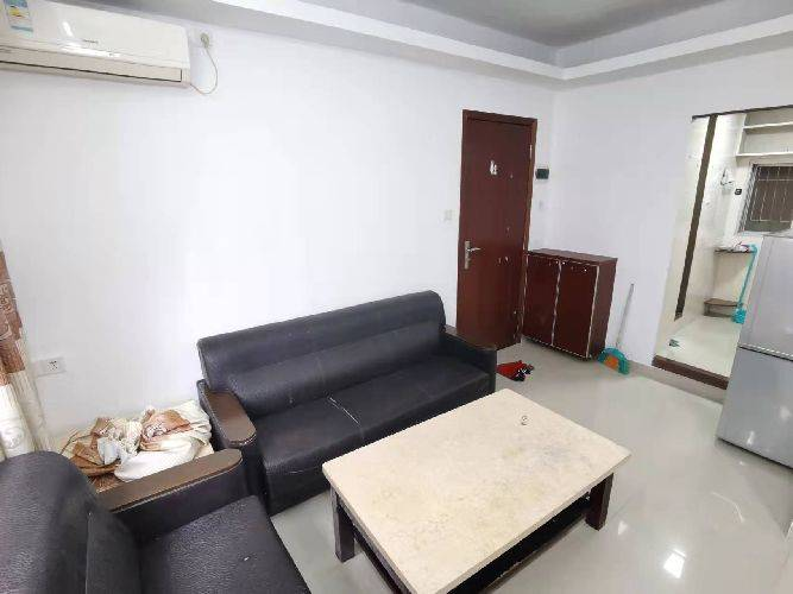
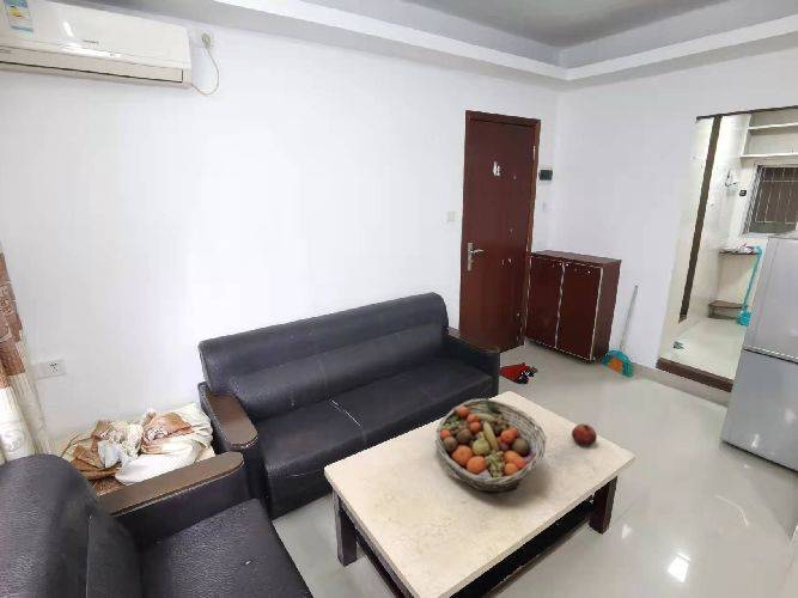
+ fruit (584, 433)
+ fruit basket (487, 443)
